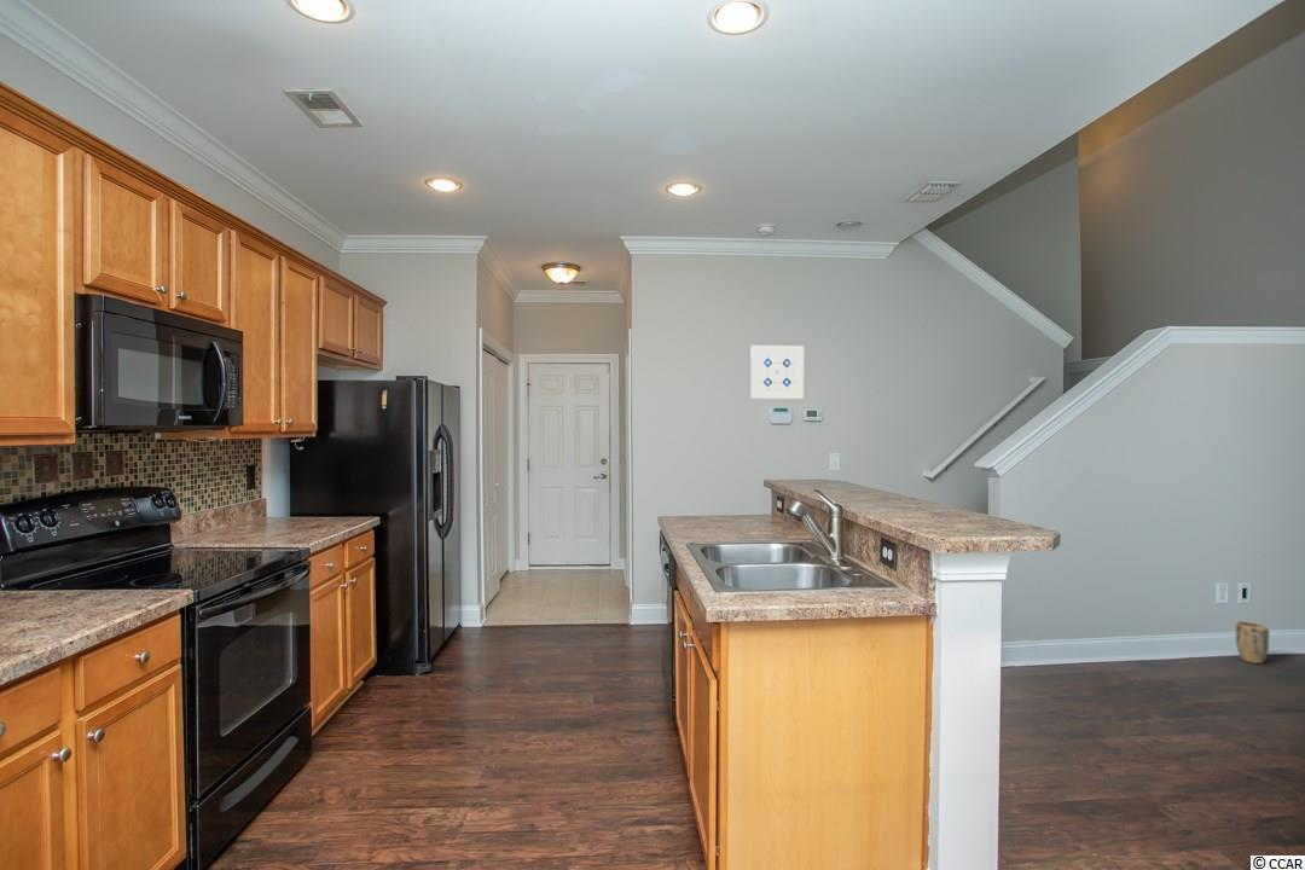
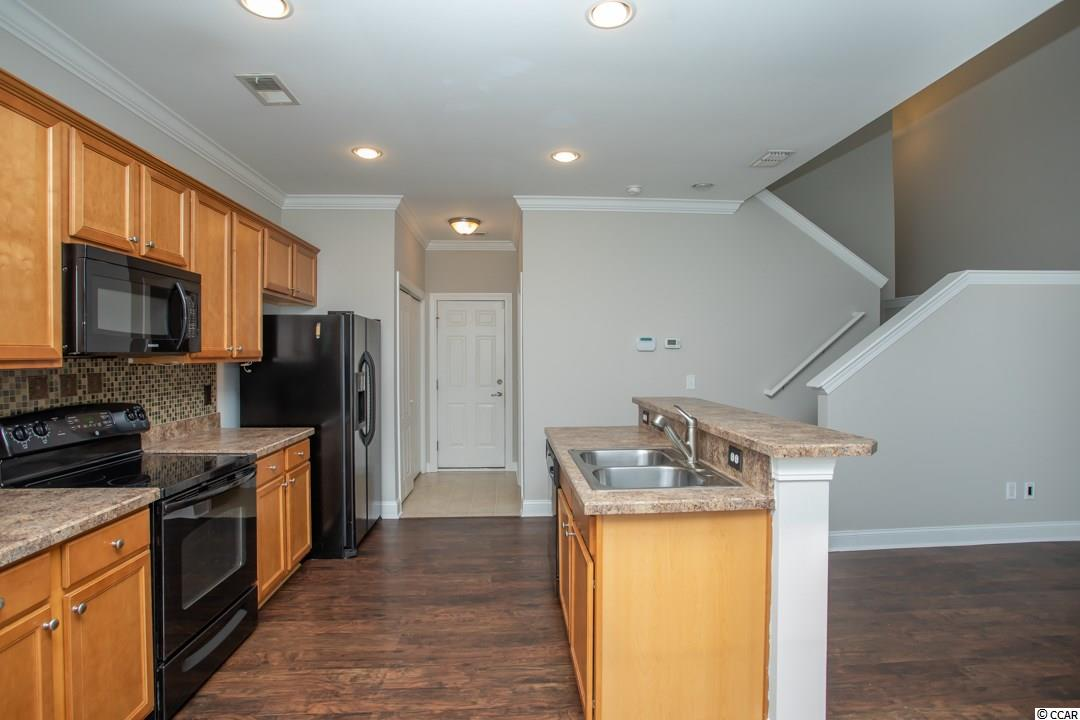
- wall art (777, 372)
- plant pot (1252, 642)
